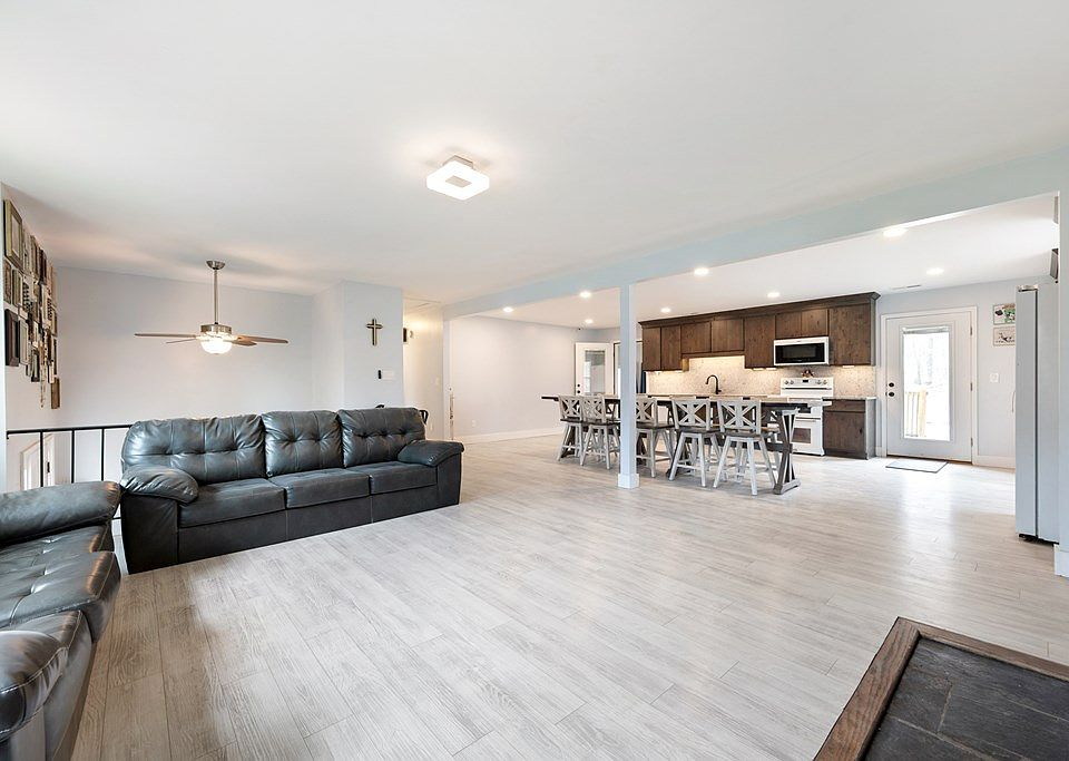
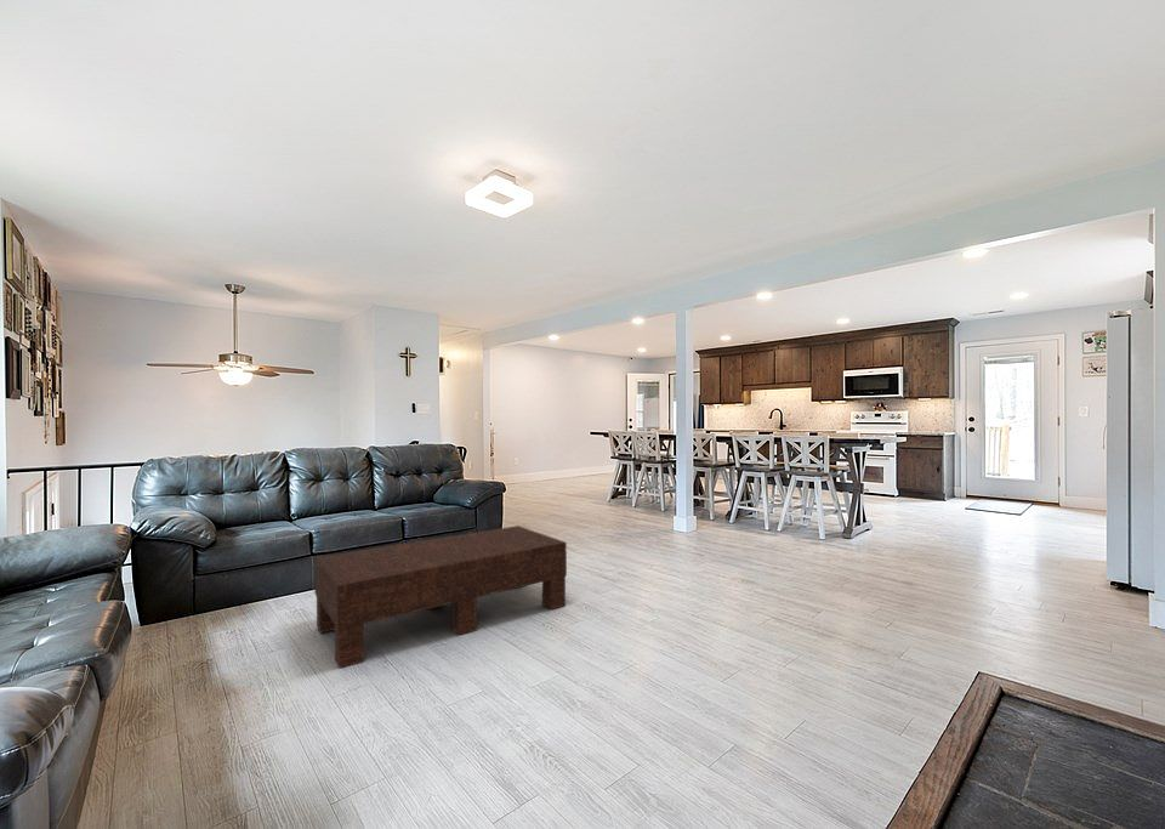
+ coffee table (447, 583)
